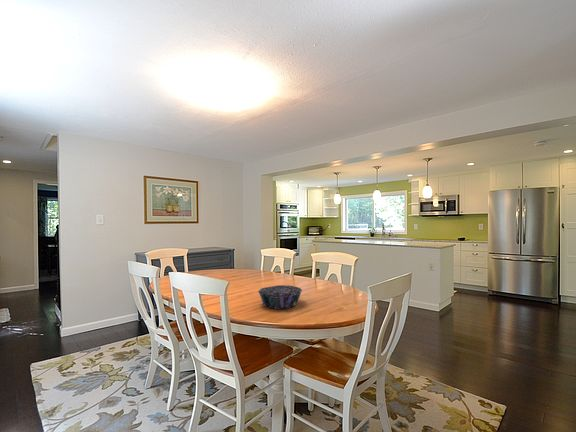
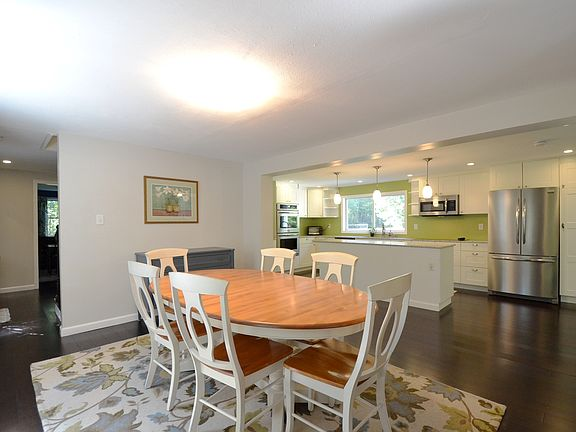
- decorative bowl (280, 297)
